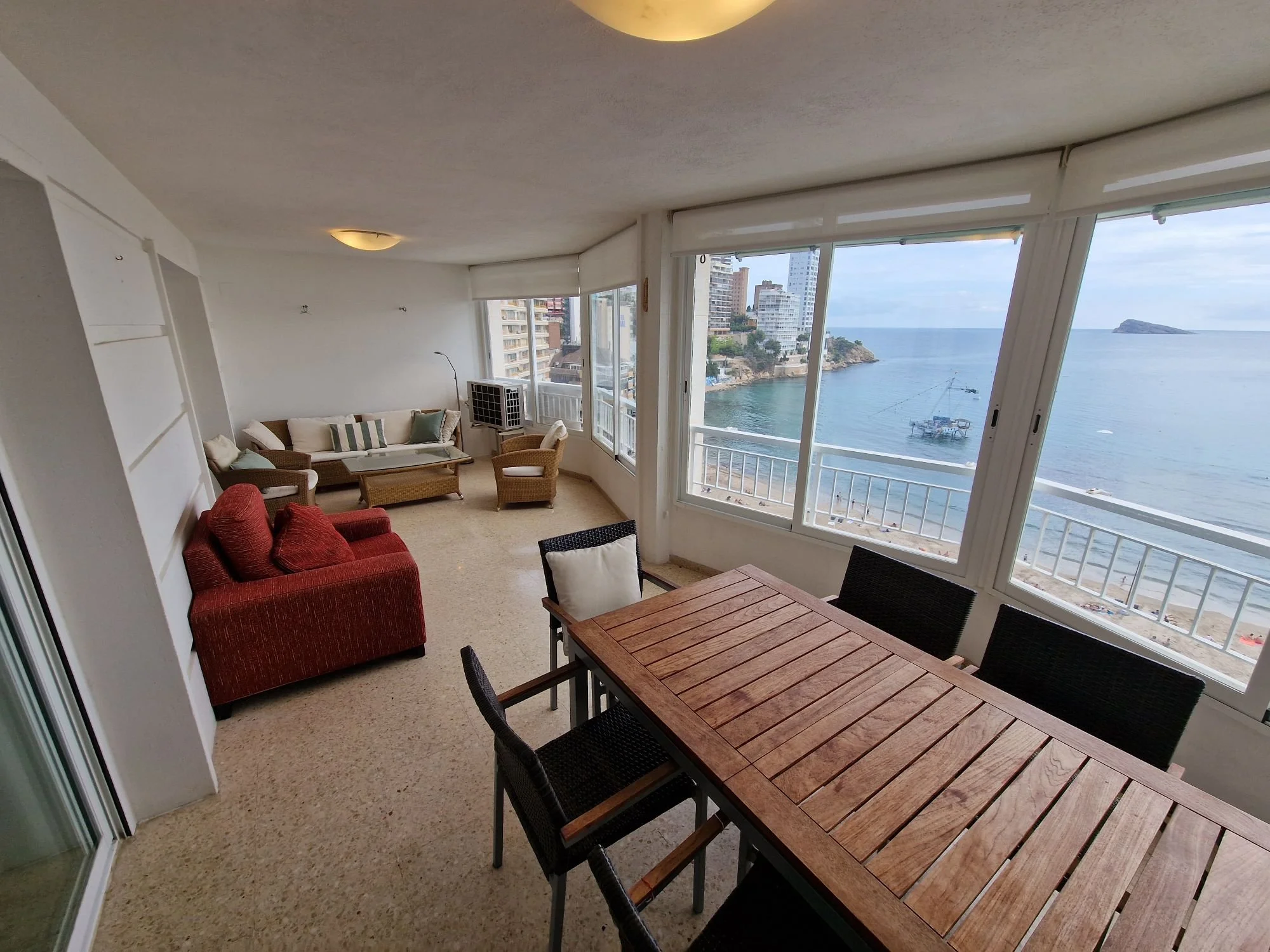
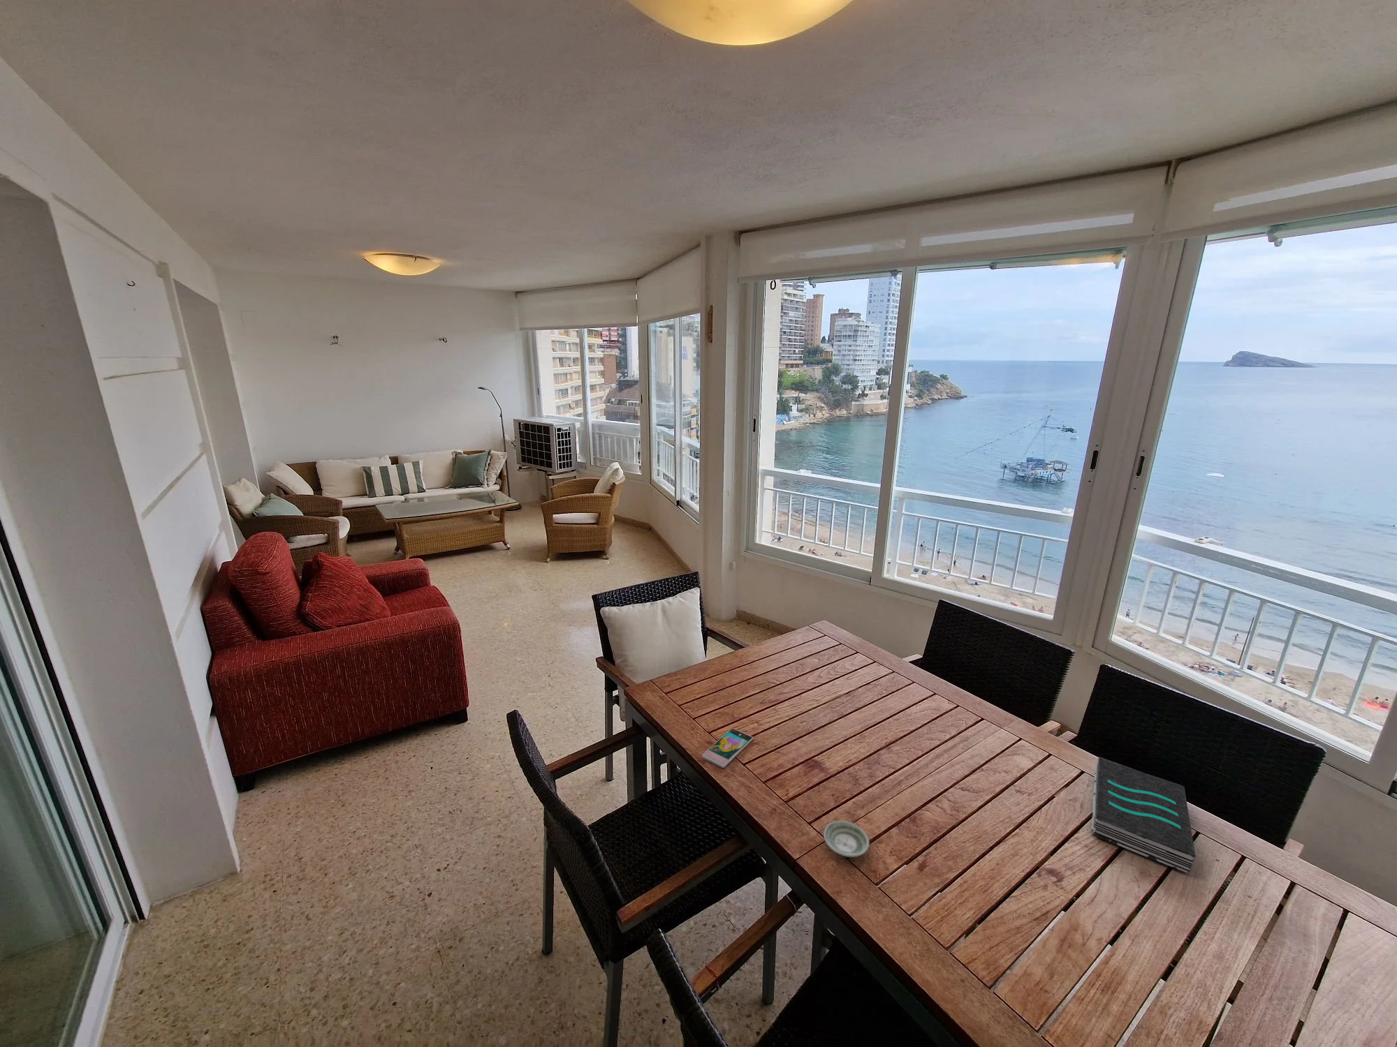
+ book (1138, 809)
+ saucer (845, 841)
+ smartphone (728, 747)
